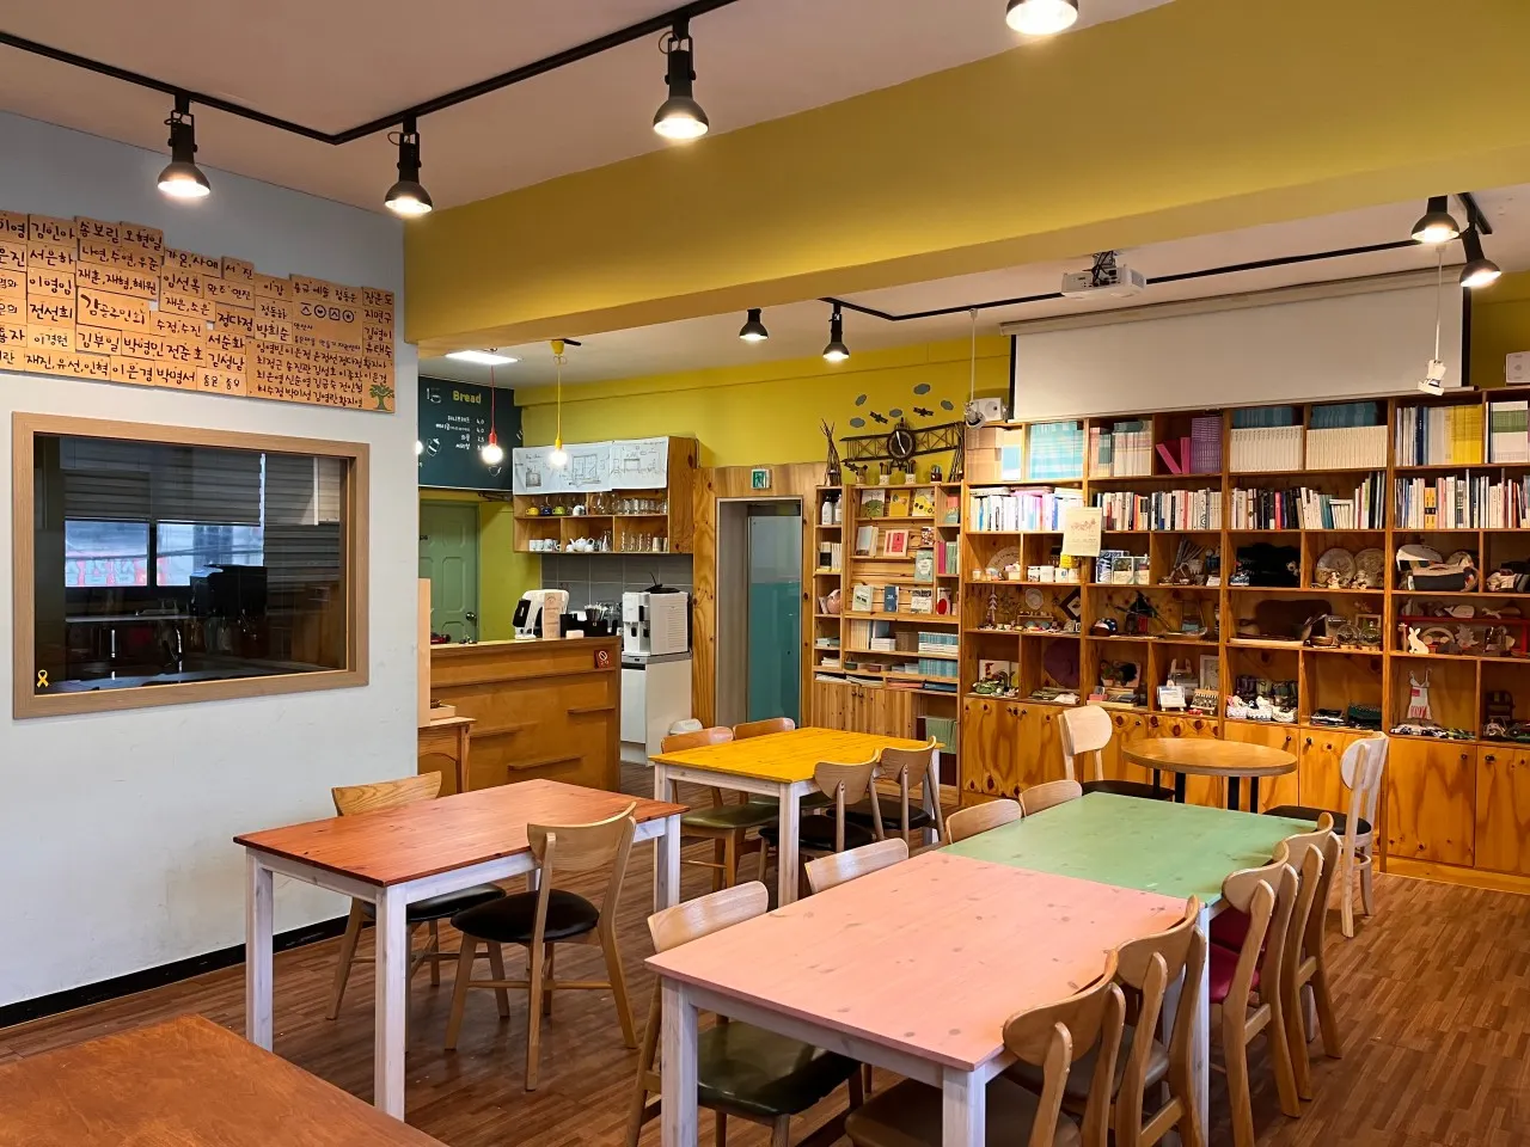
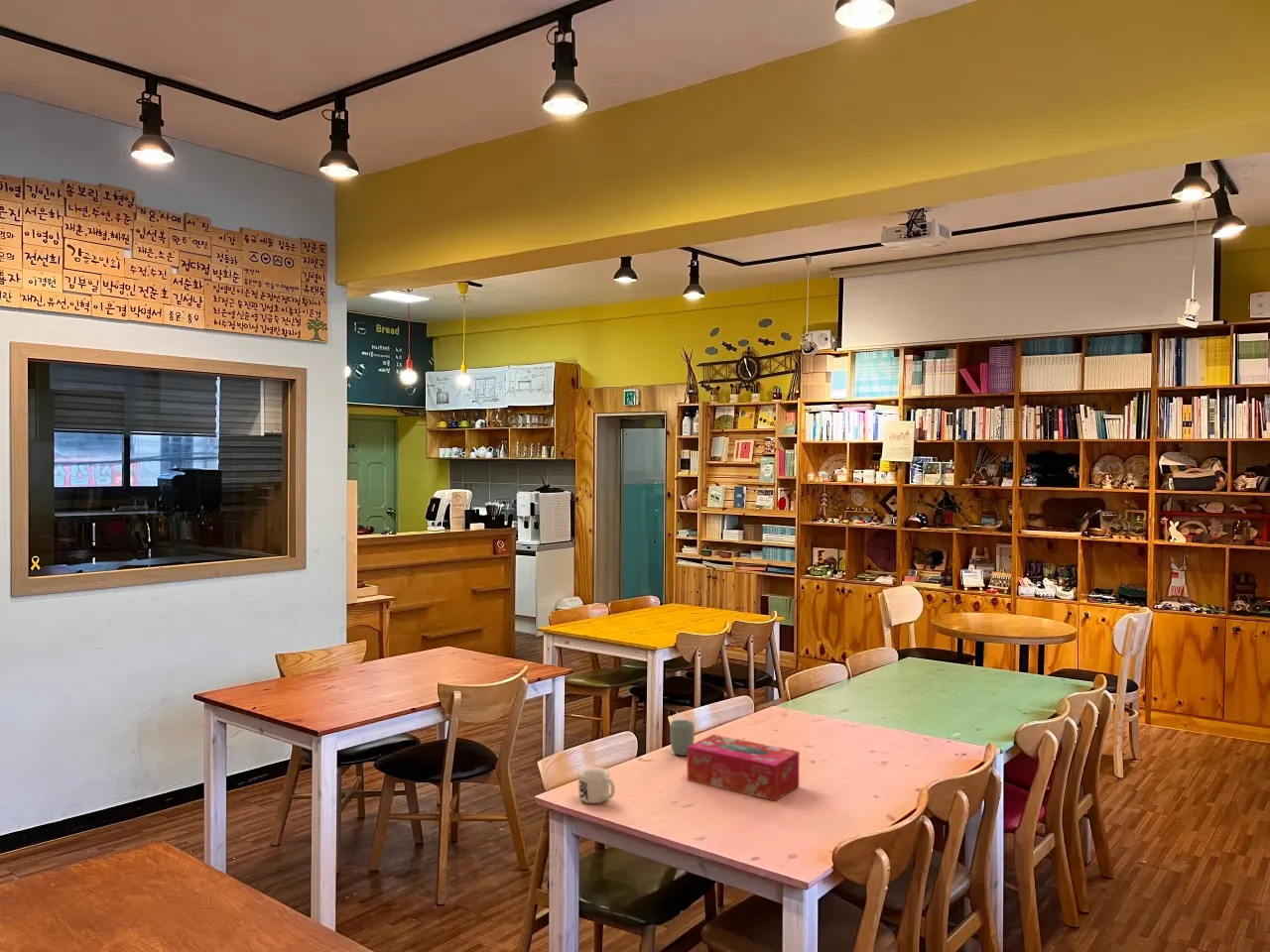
+ mug (598, 787)
+ cup (682, 738)
+ tissue box (742, 766)
